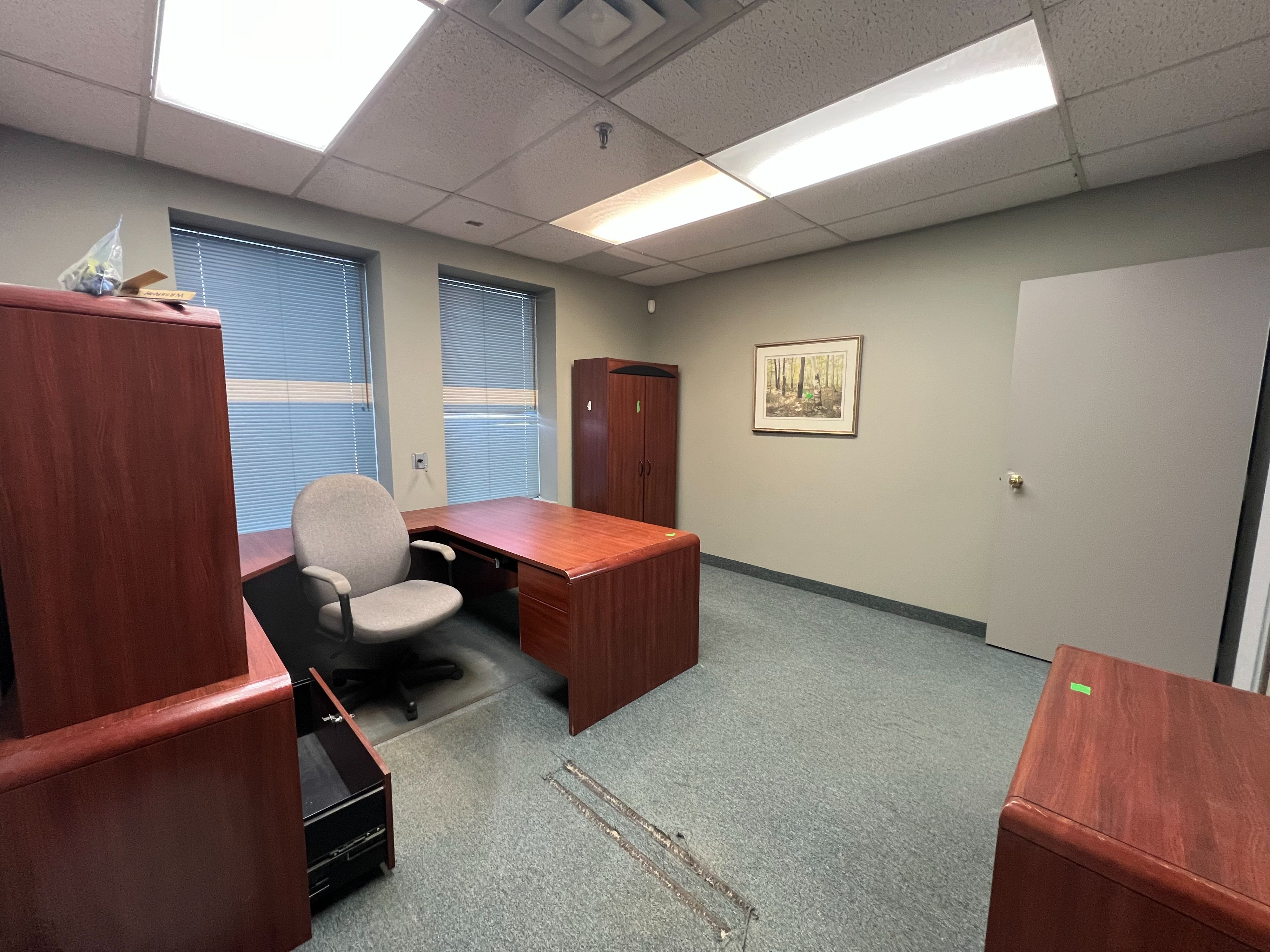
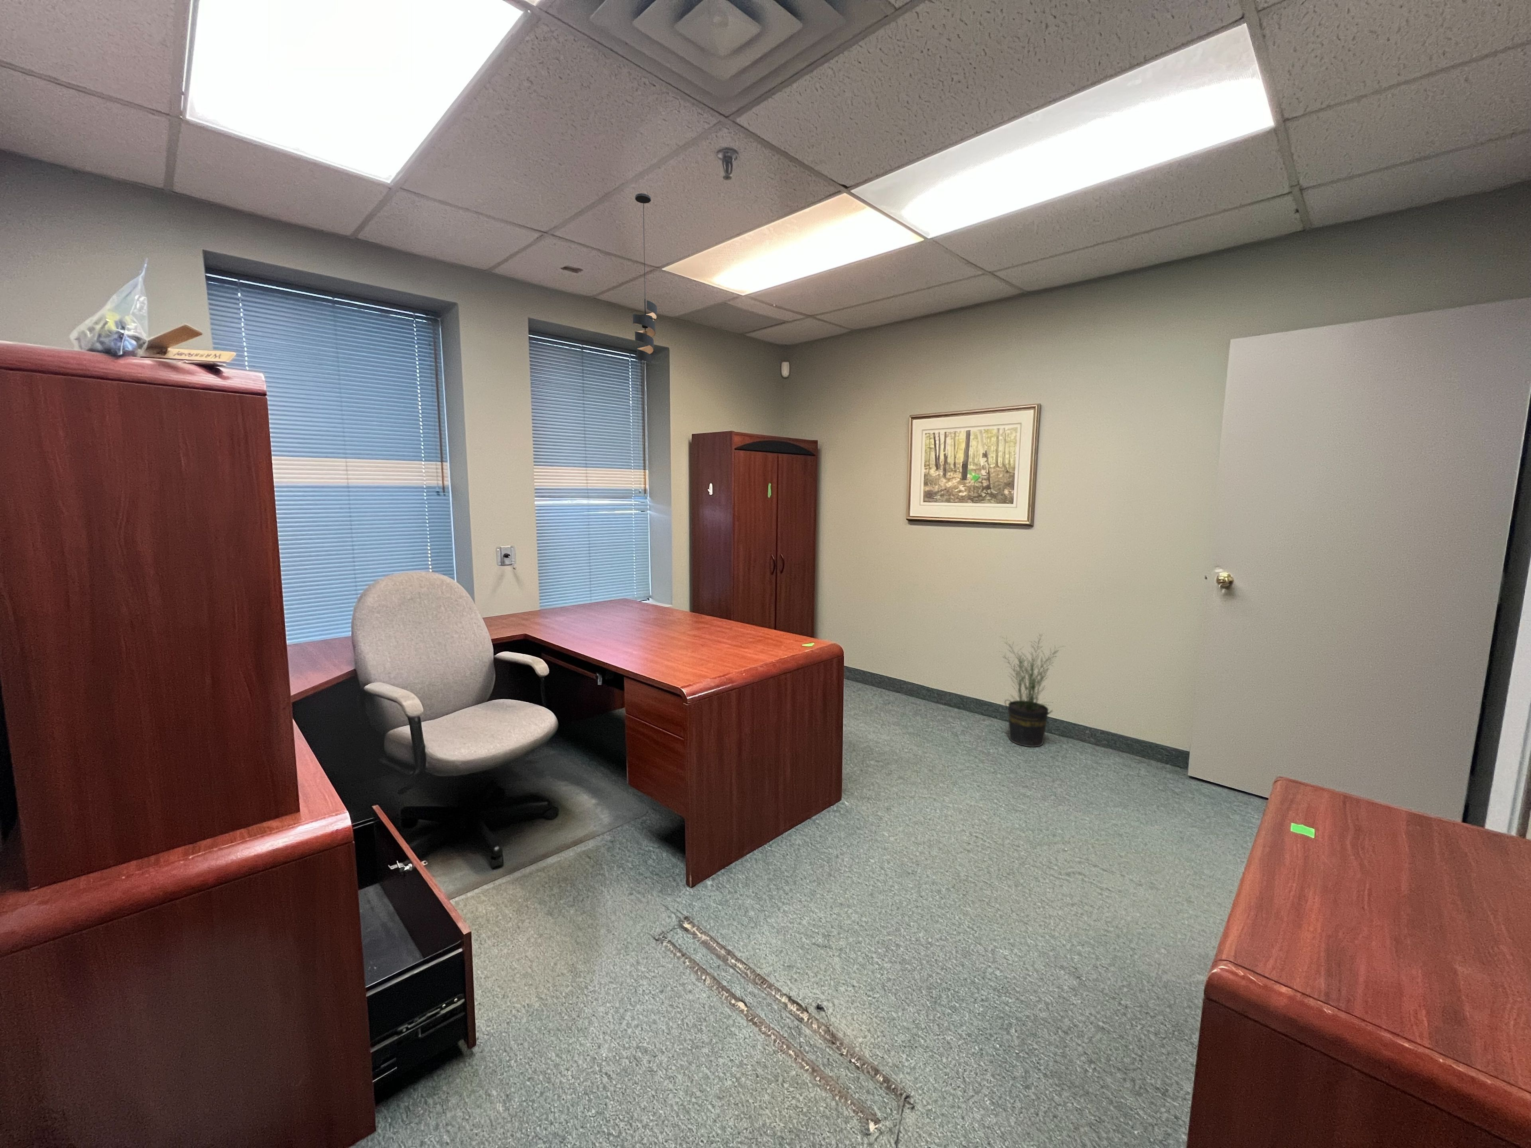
+ potted plant (1028, 689)
+ pendant light (645, 282)
